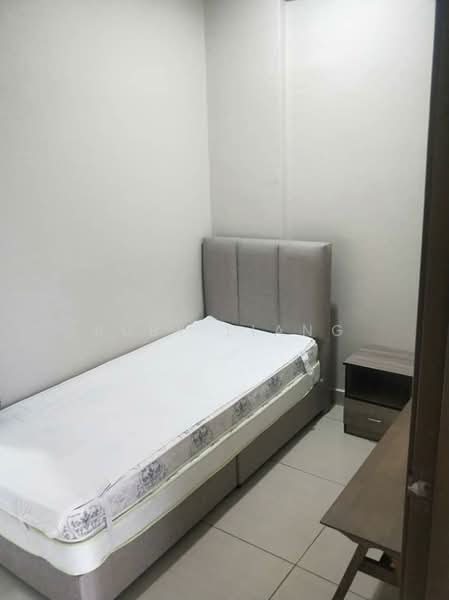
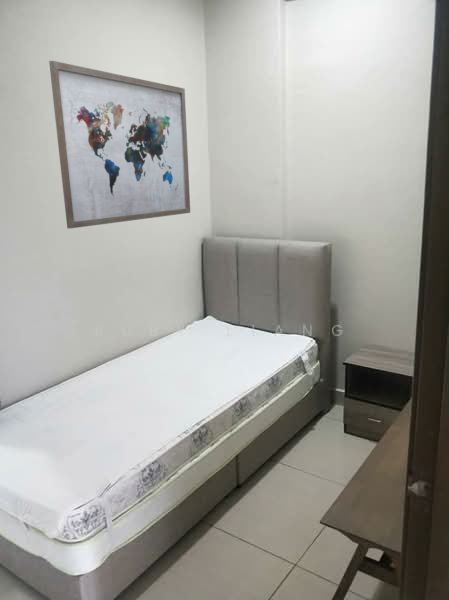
+ wall art (132, 150)
